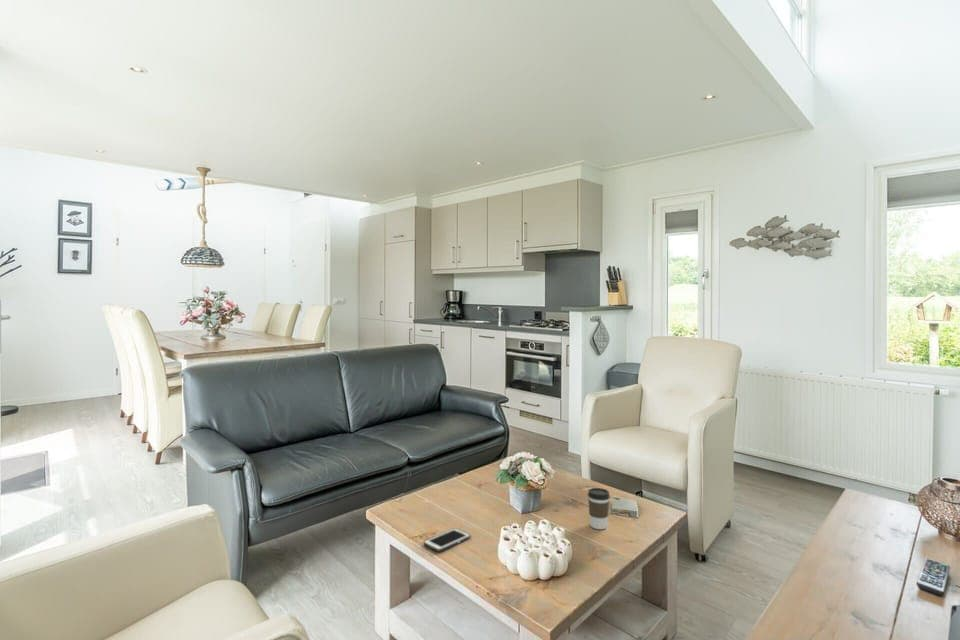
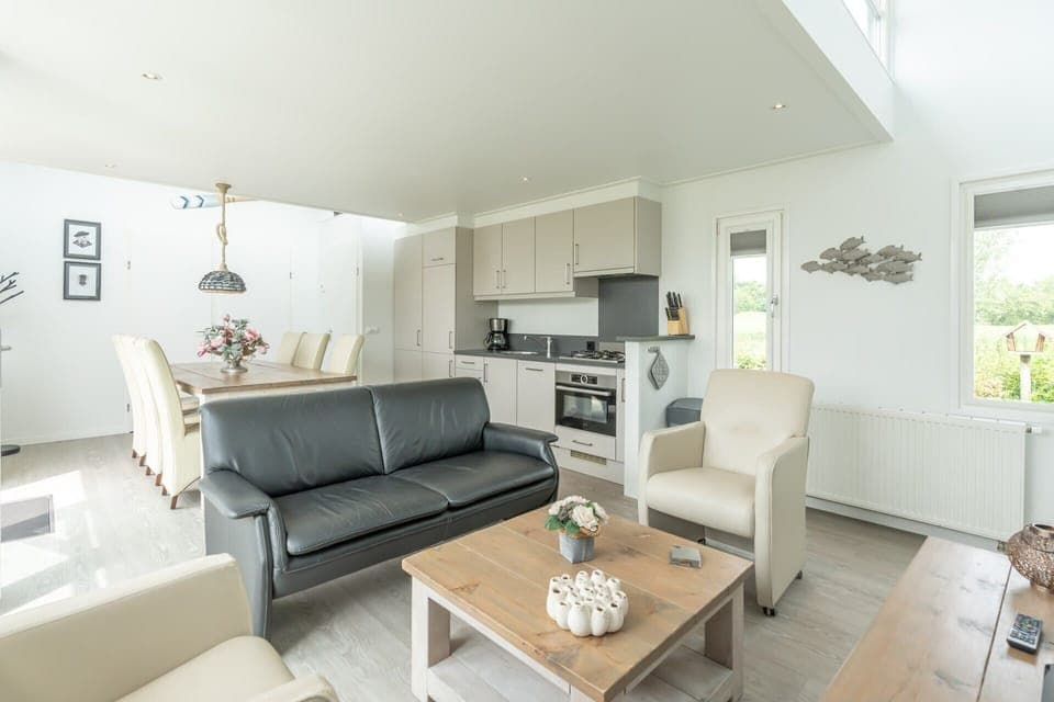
- coffee cup (598, 508)
- cell phone (447, 539)
